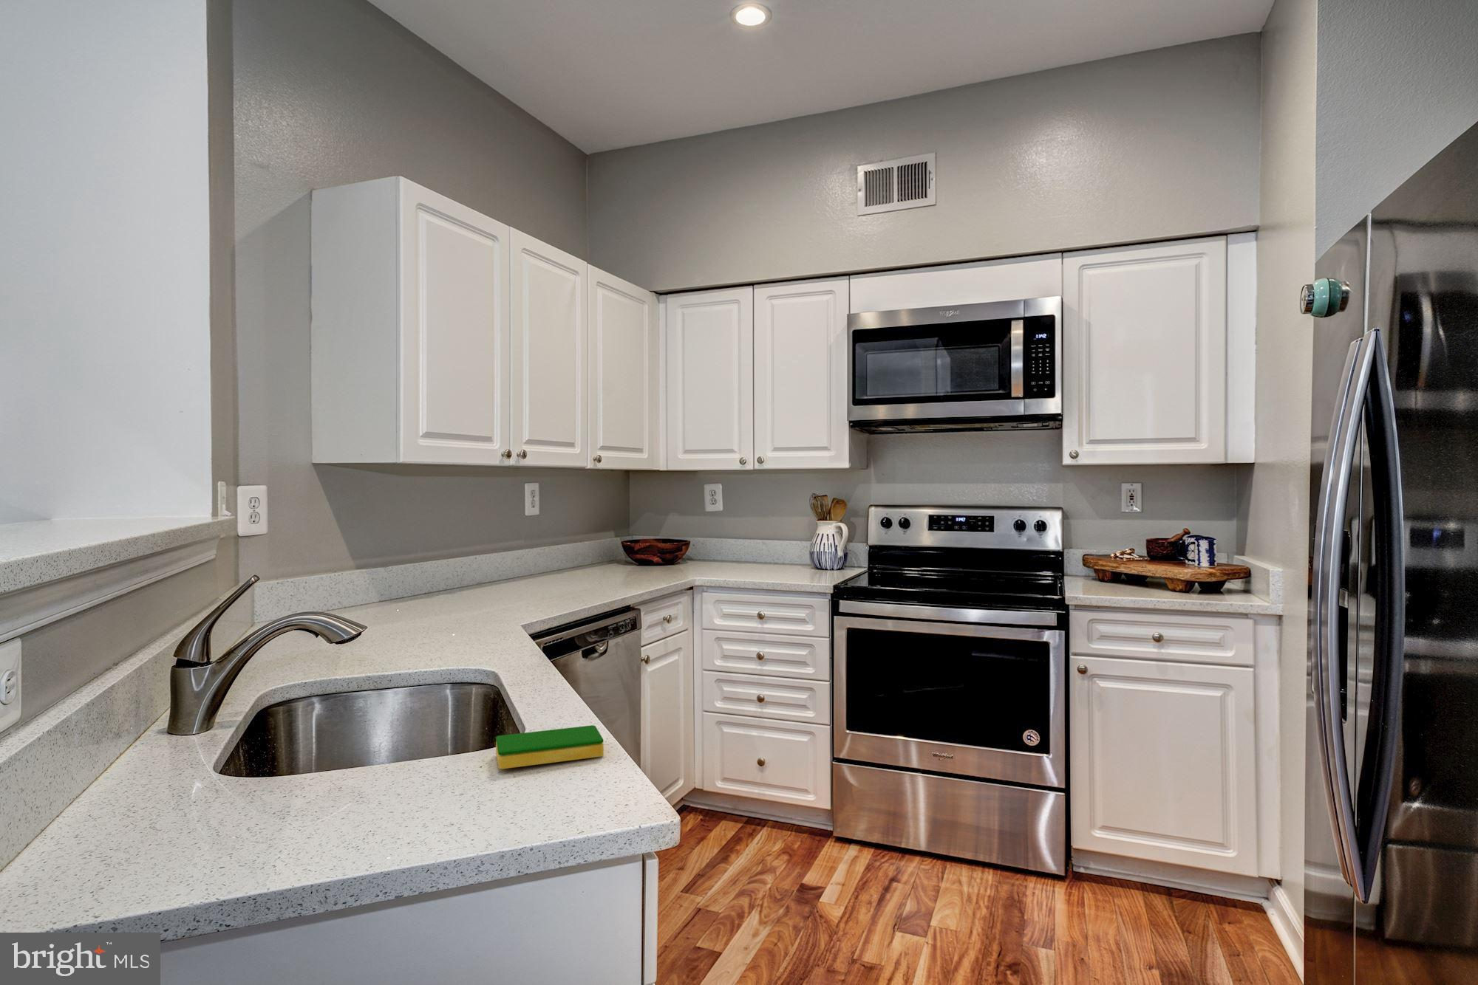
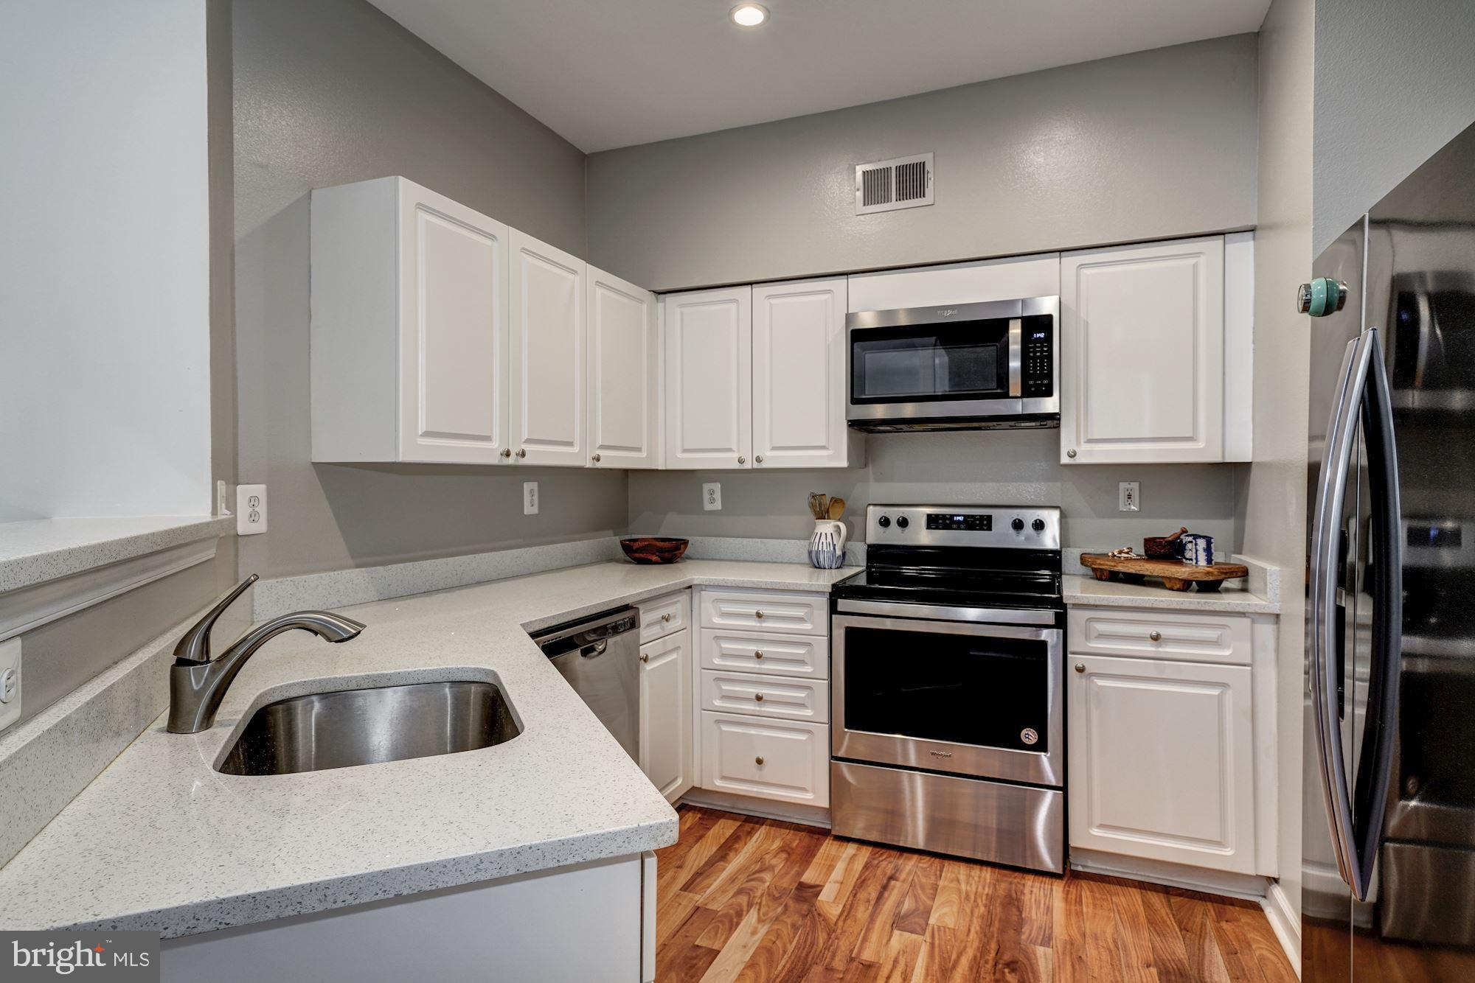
- dish sponge (549, 745)
